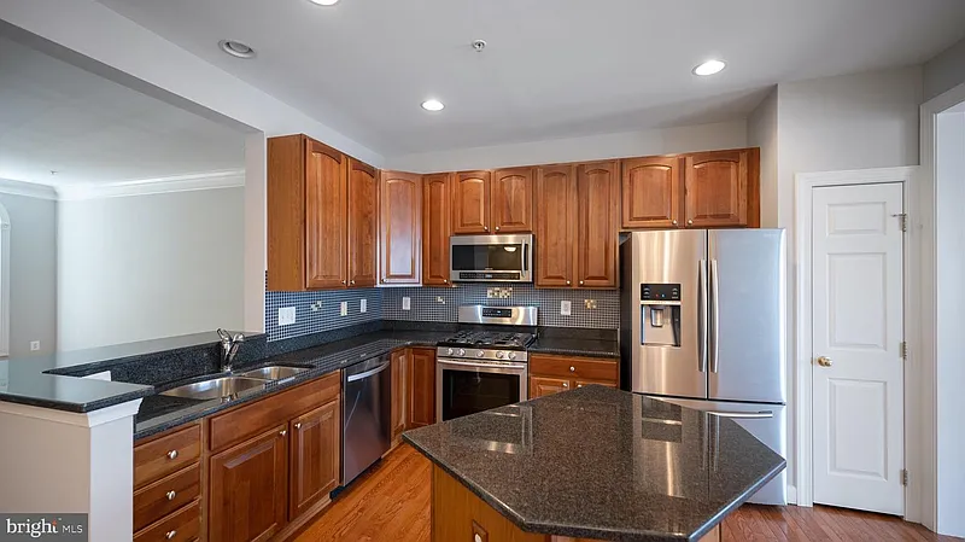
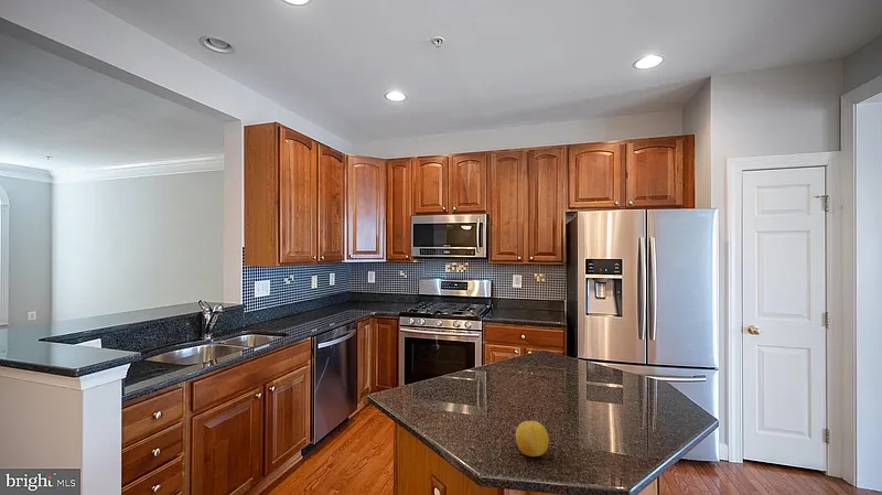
+ fruit (531, 438)
